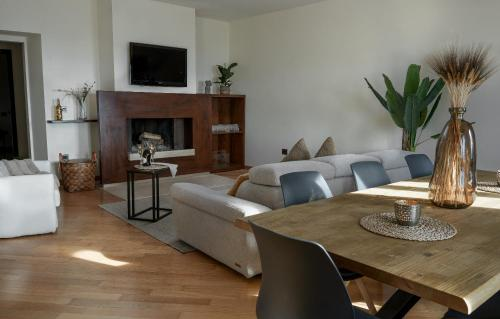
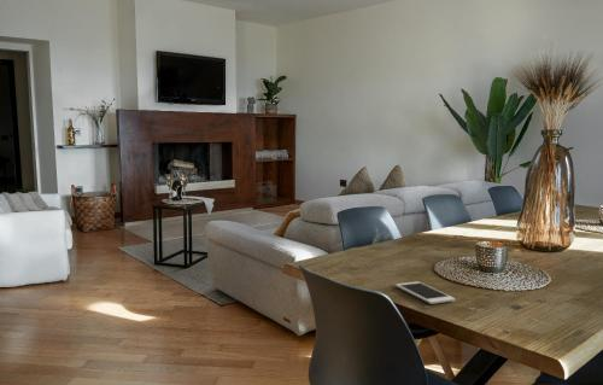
+ cell phone (423, 291)
